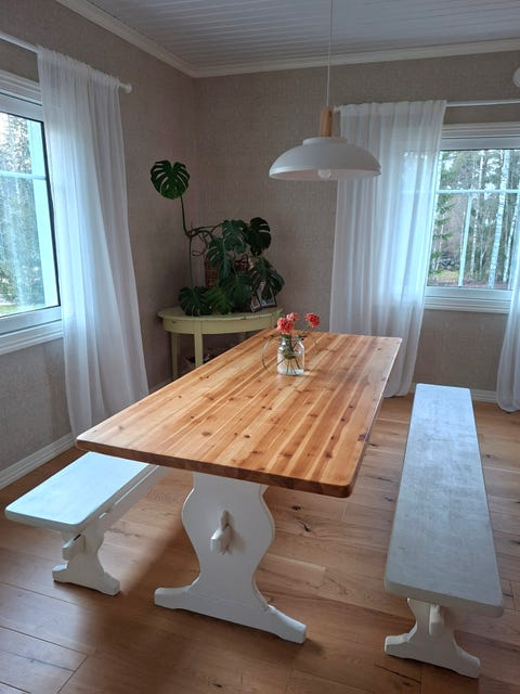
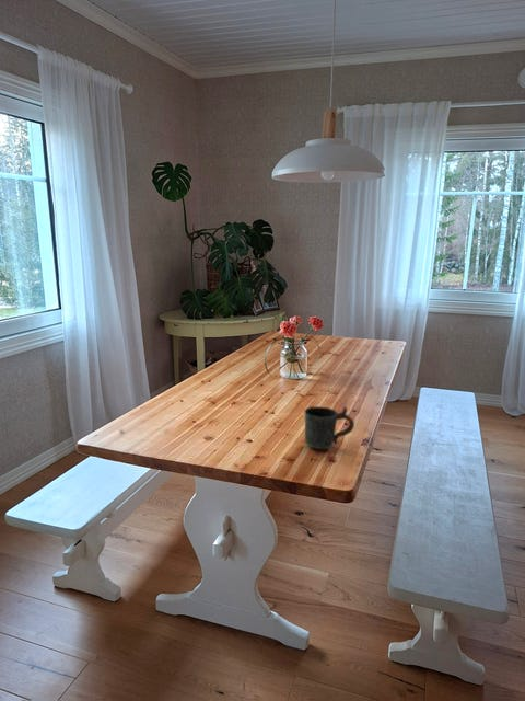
+ mug (328, 427)
